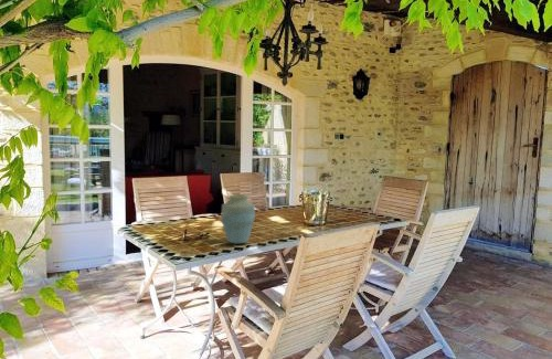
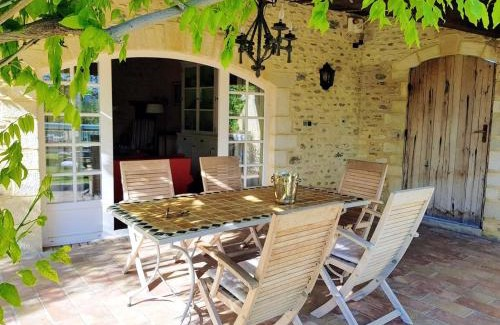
- vase (237, 219)
